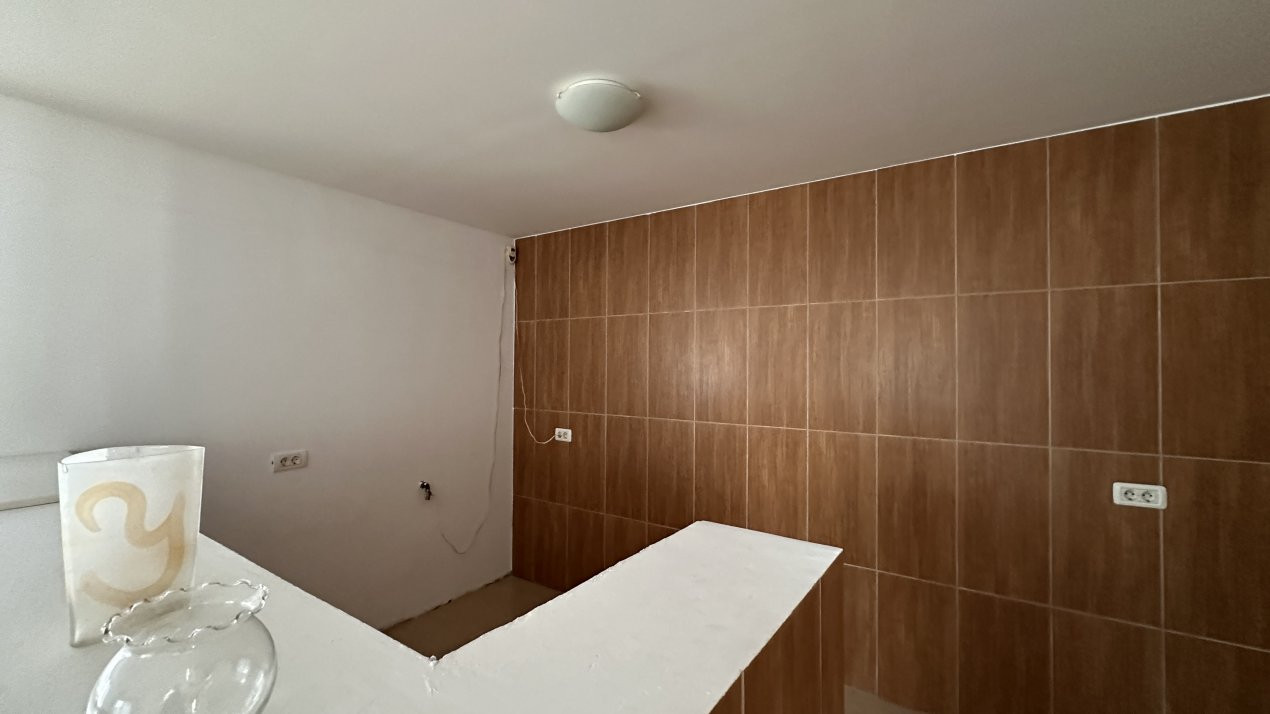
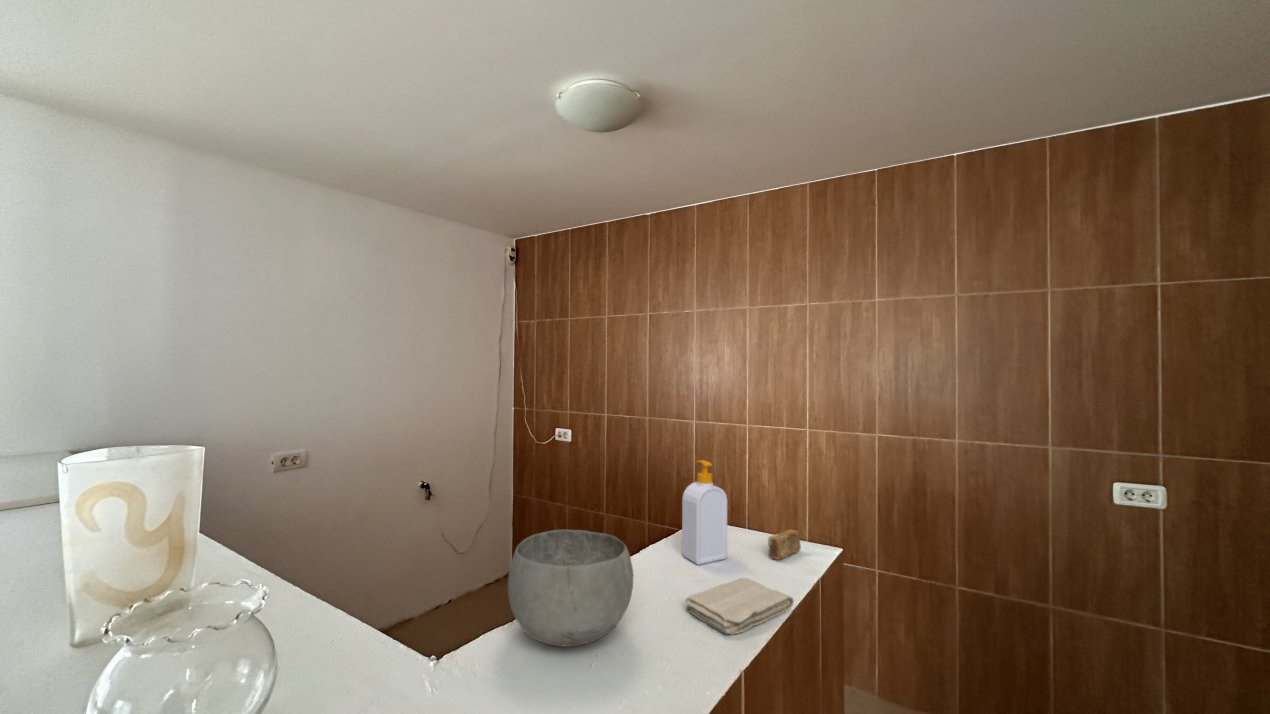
+ soap bar (784, 543)
+ bowl (571, 589)
+ soap bottle (703, 509)
+ washcloth (738, 602)
